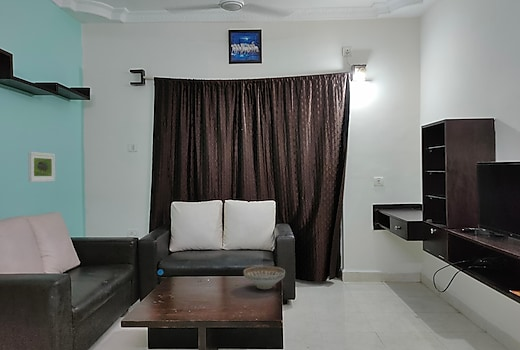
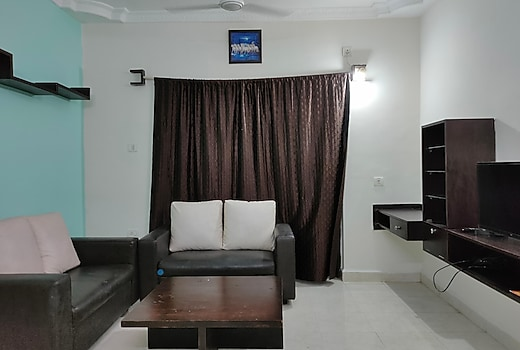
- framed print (42, 167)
- decorative bowl (264, 278)
